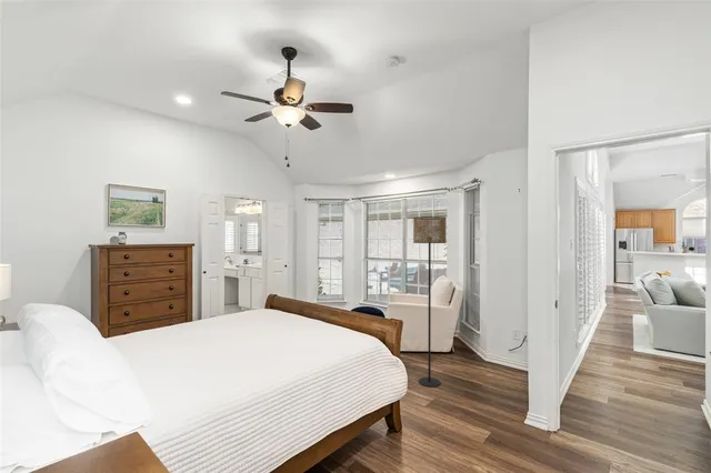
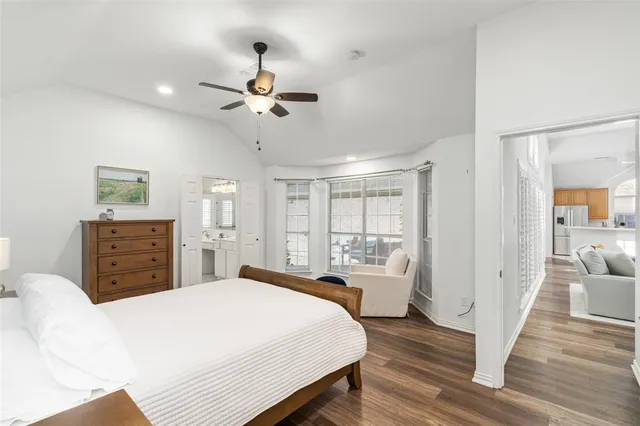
- floor lamp (429, 300)
